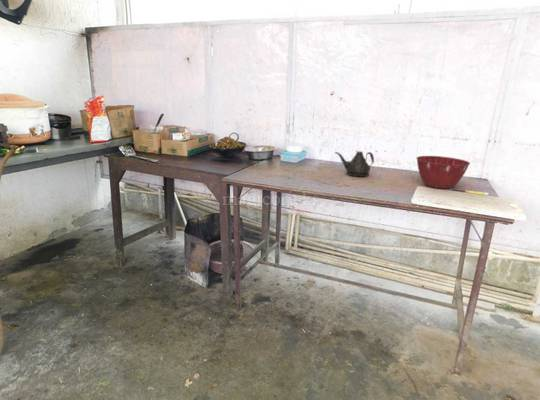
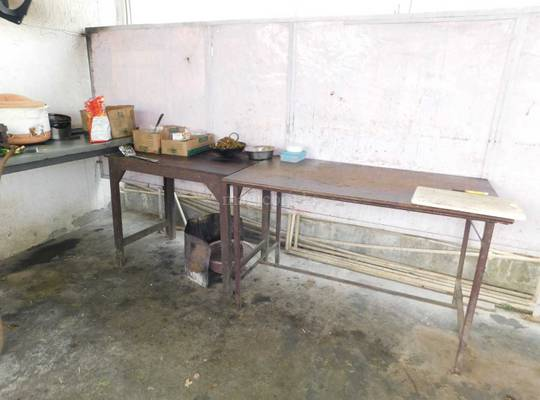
- mixing bowl (440, 172)
- teapot (353, 162)
